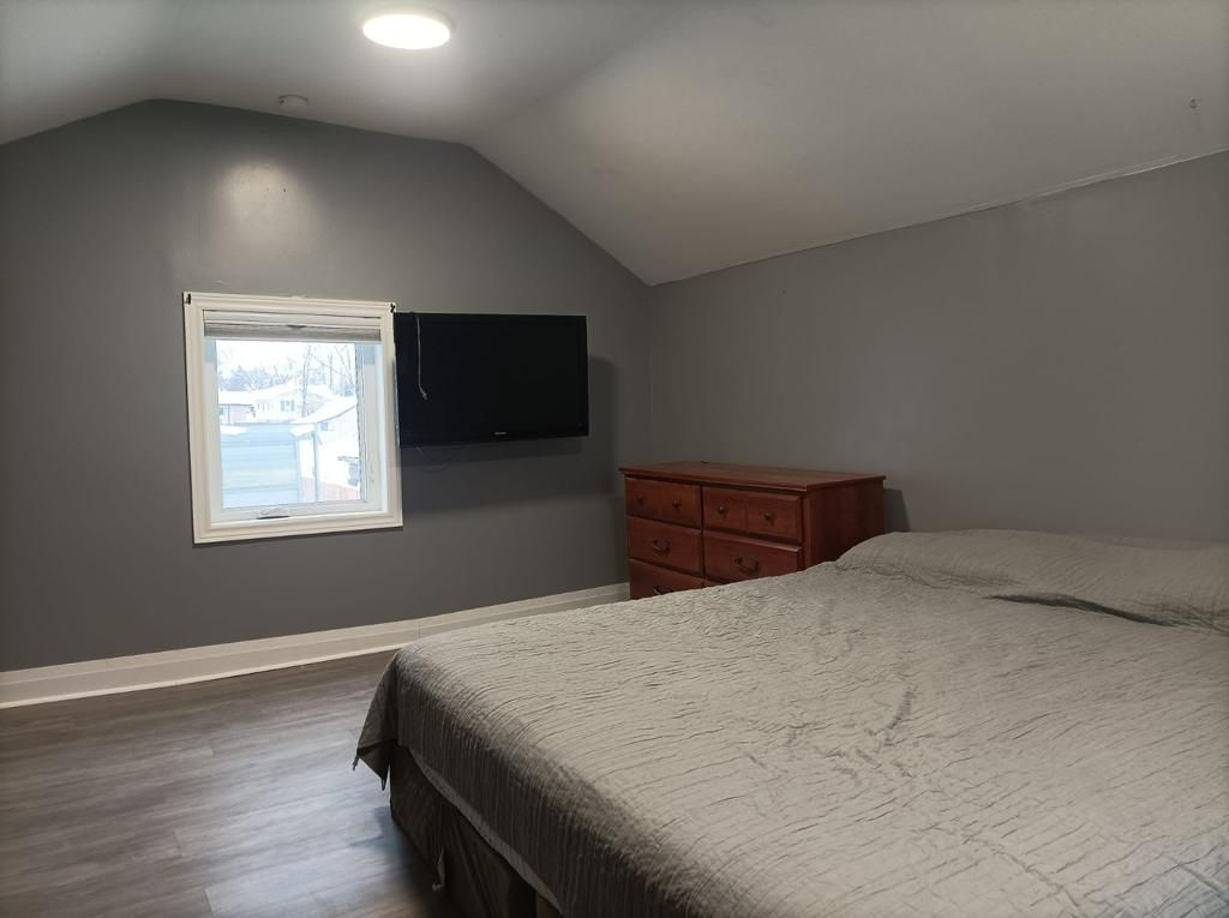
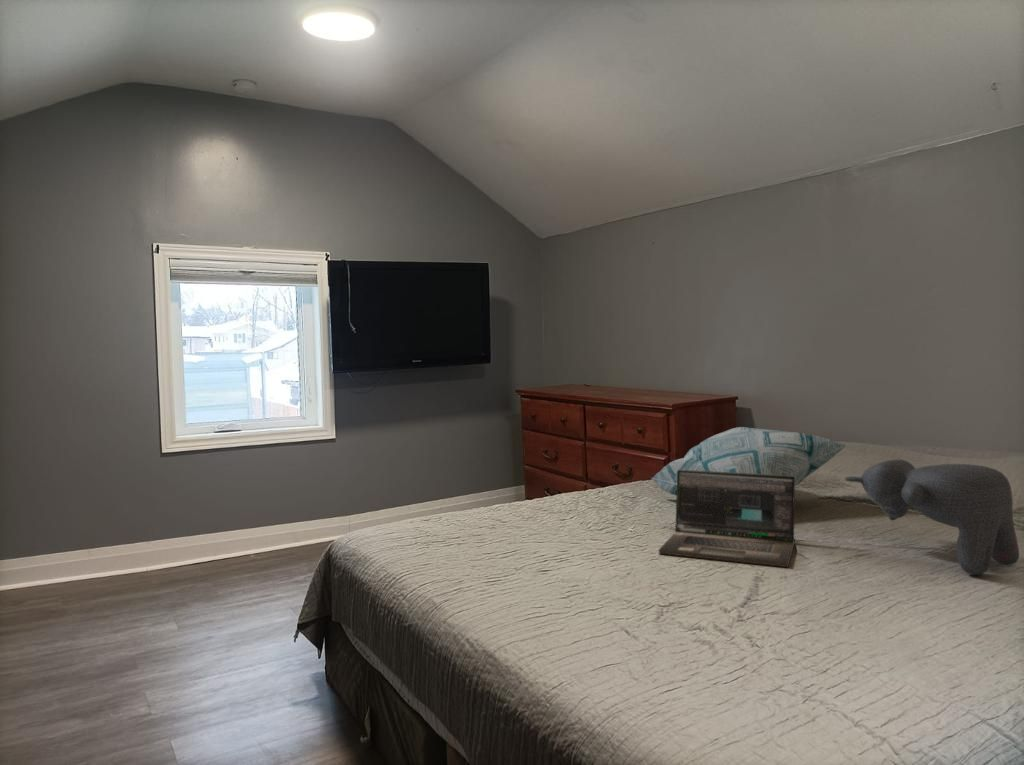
+ decorative pillow (746, 467)
+ laptop (728, 513)
+ teddy bear (924, 507)
